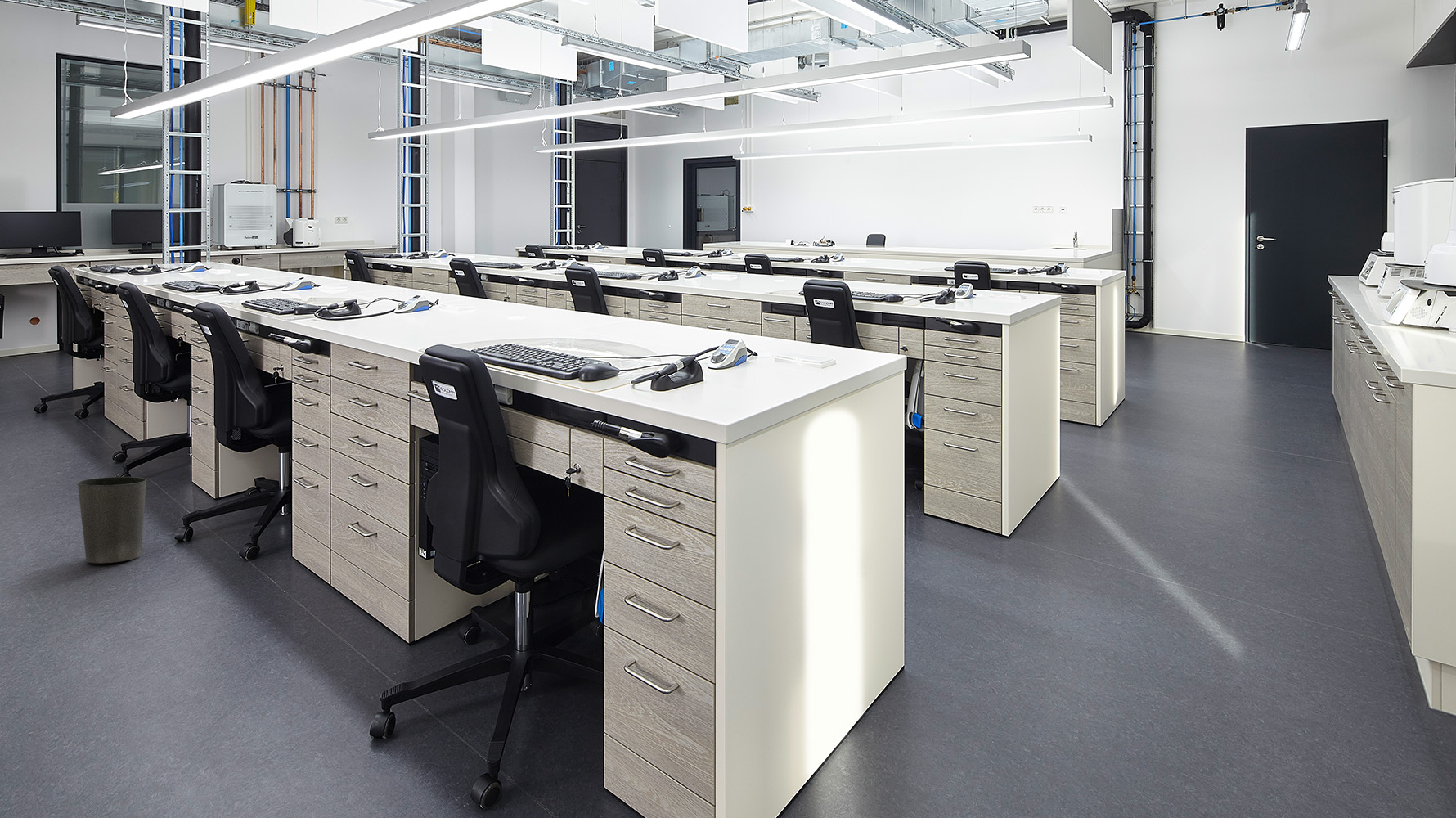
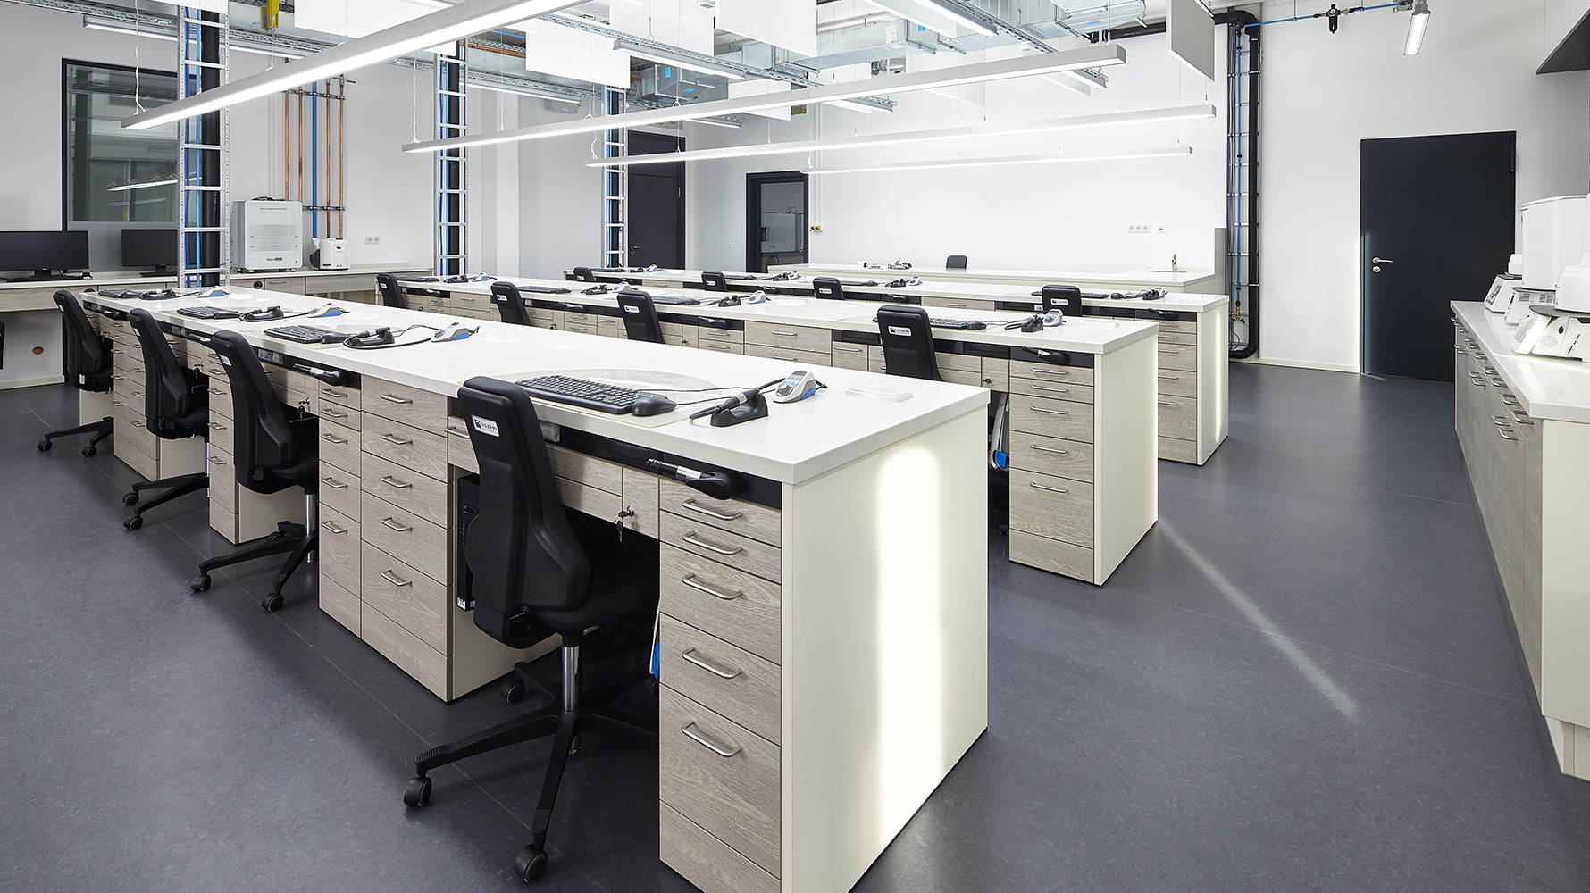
- waste basket (113, 519)
